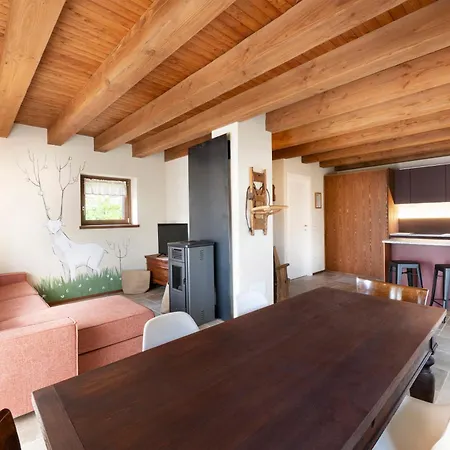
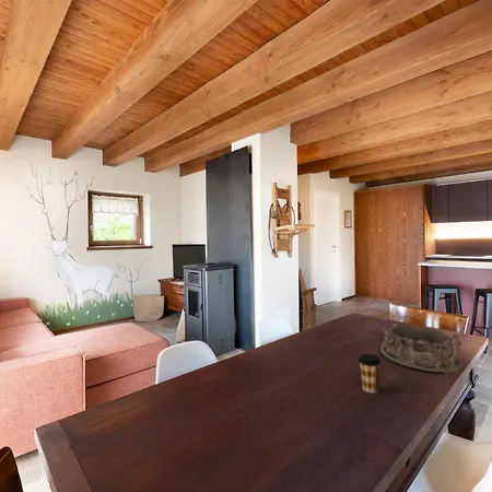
+ coffee cup (370, 373)
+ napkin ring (418, 343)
